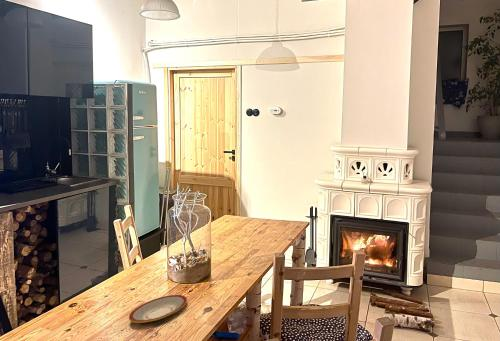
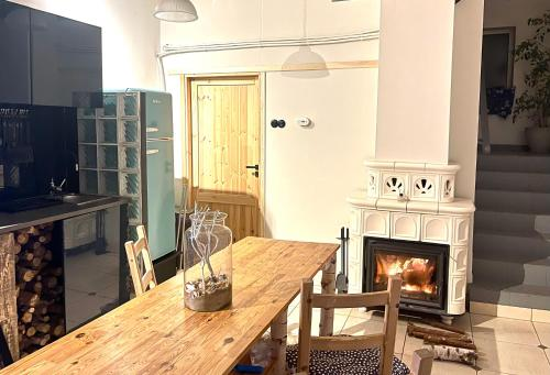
- plate (159, 310)
